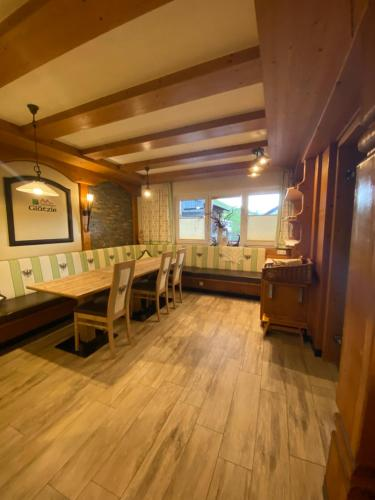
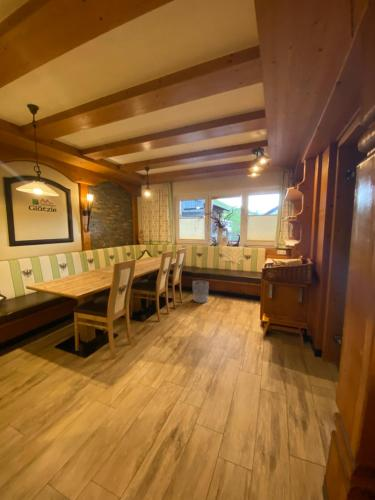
+ waste bin (200, 291)
